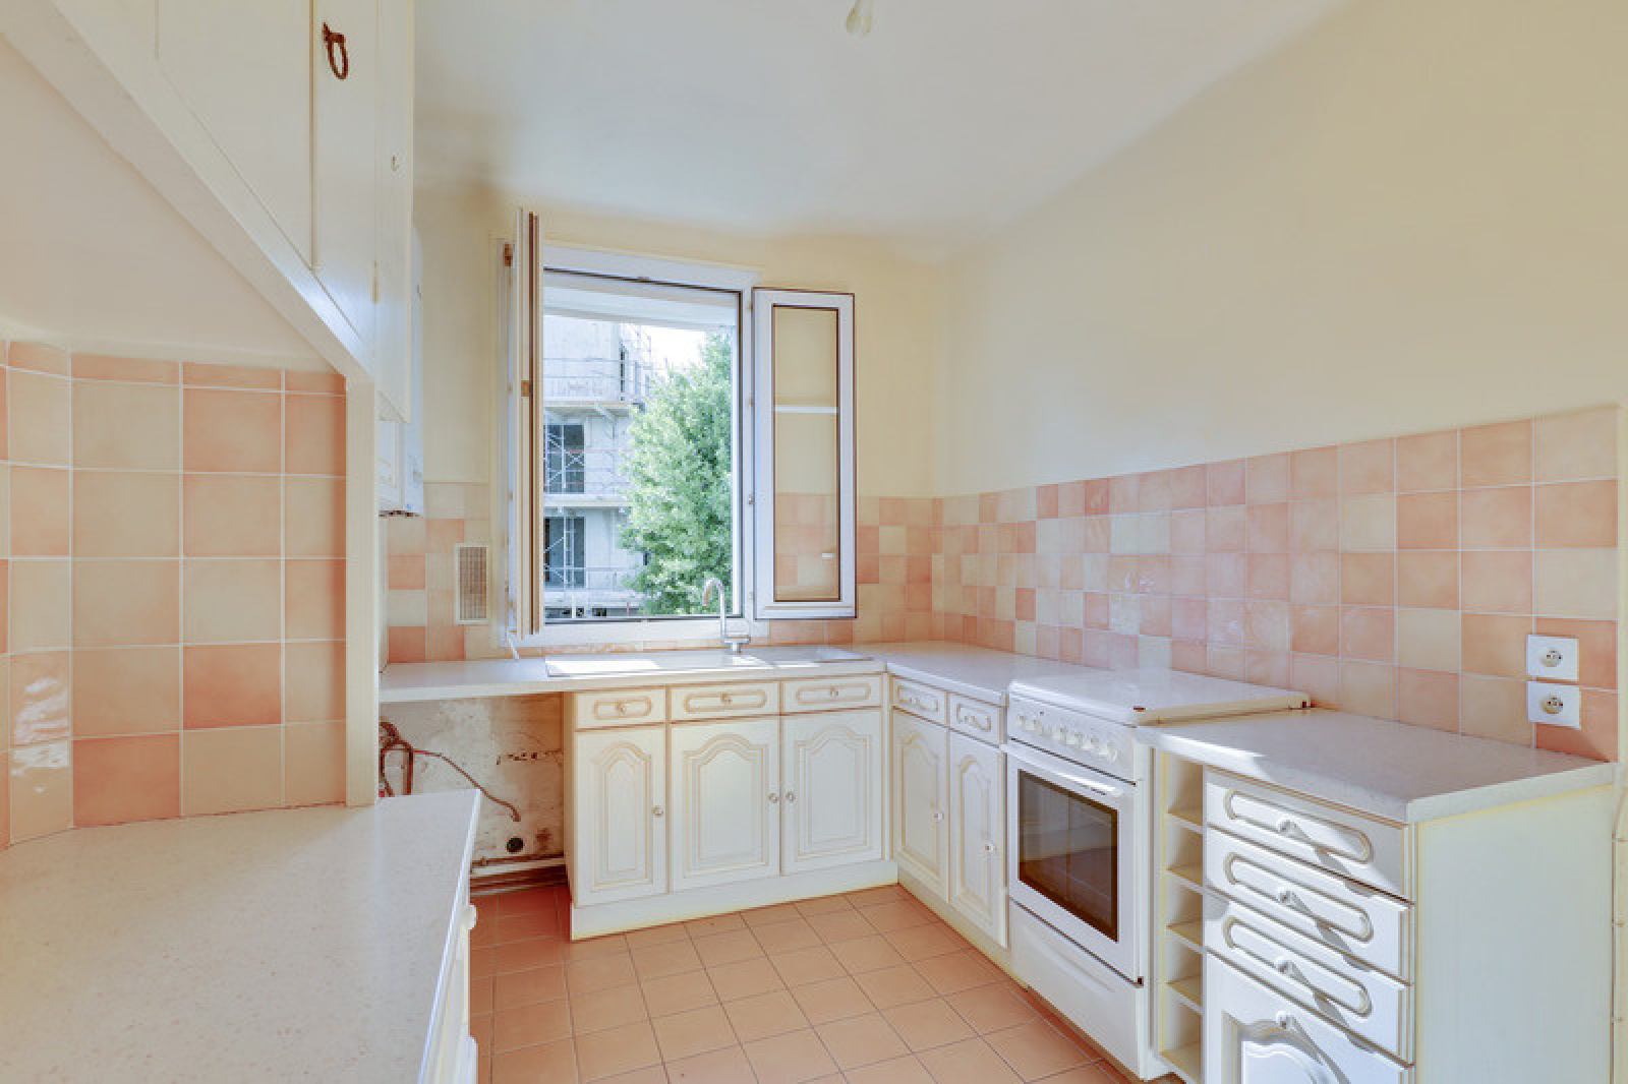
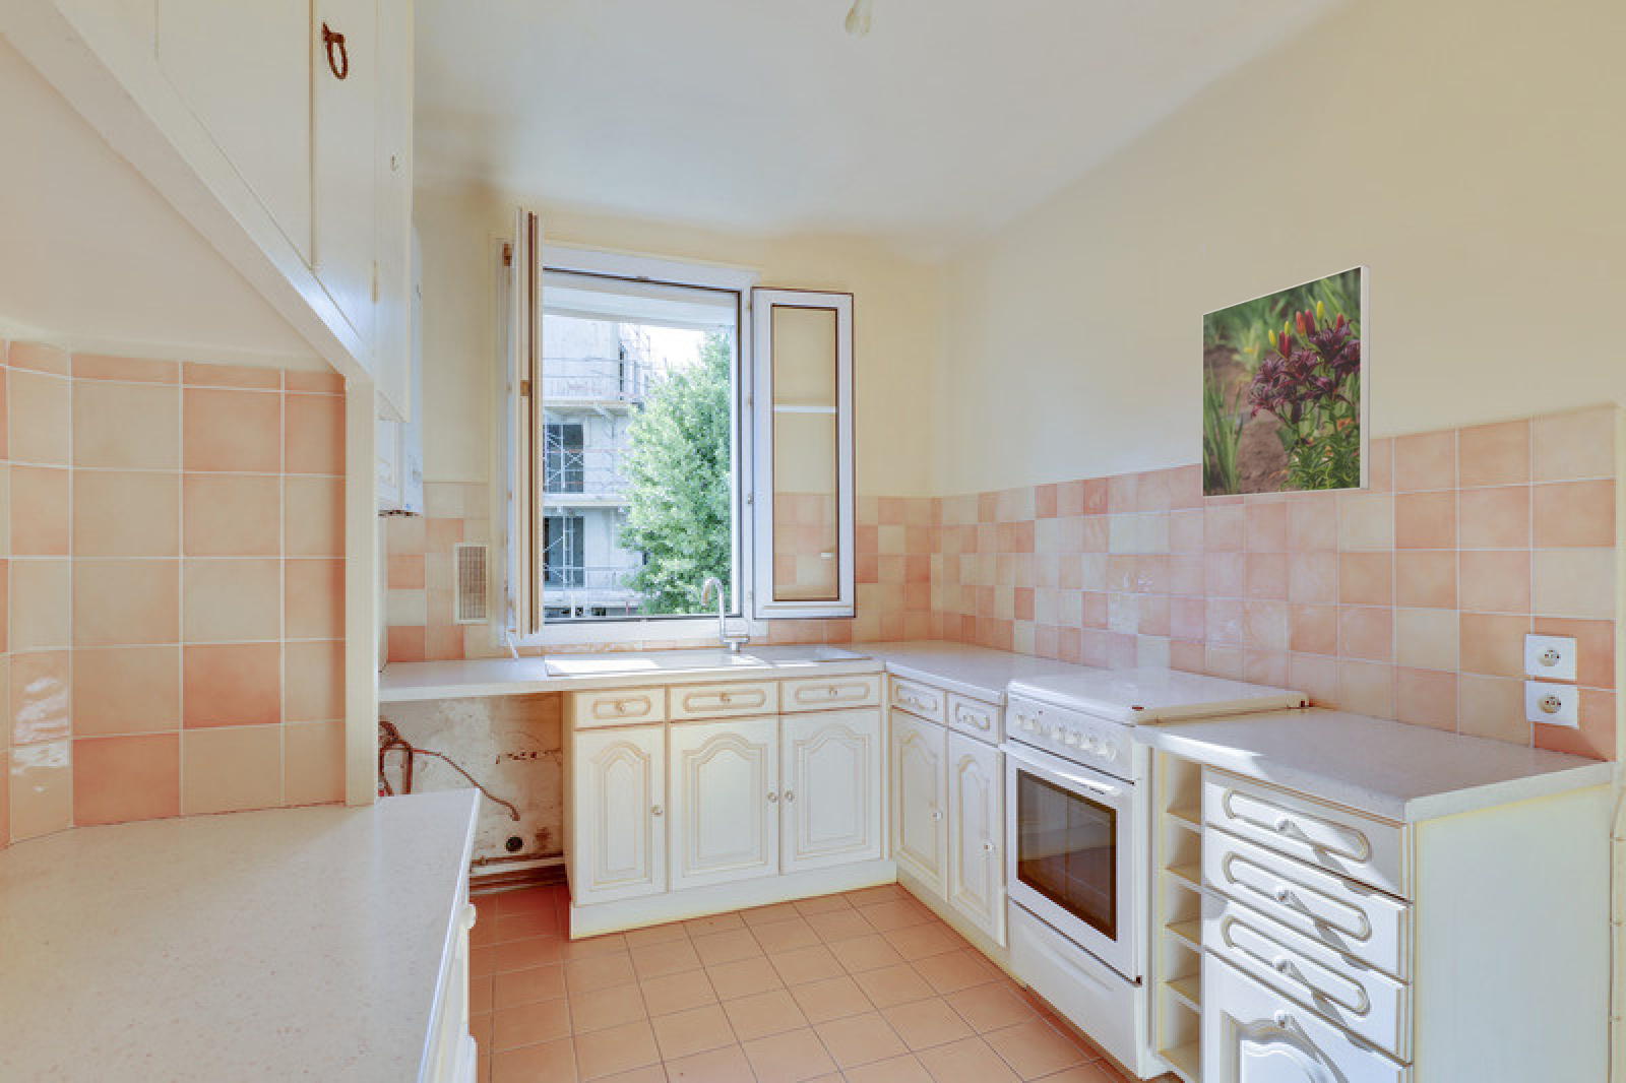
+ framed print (1278, 393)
